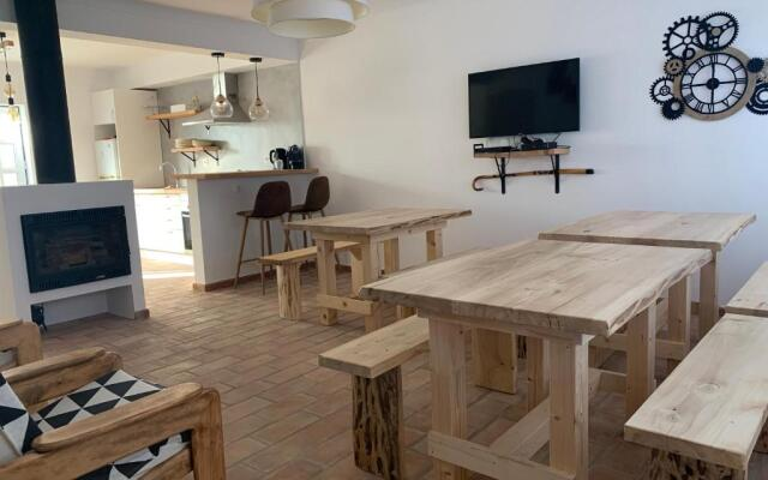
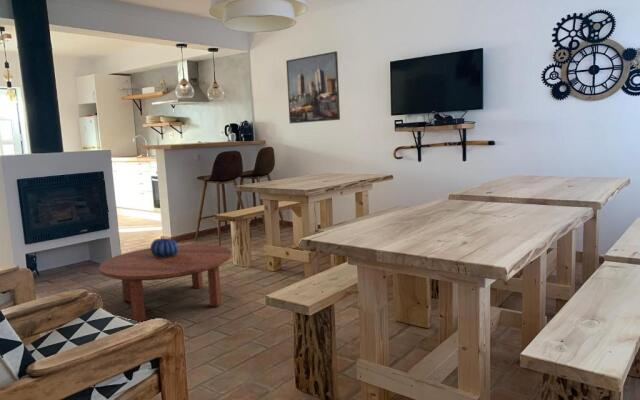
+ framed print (312, 89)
+ coffee table (168, 278)
+ decorative bowl (164, 247)
